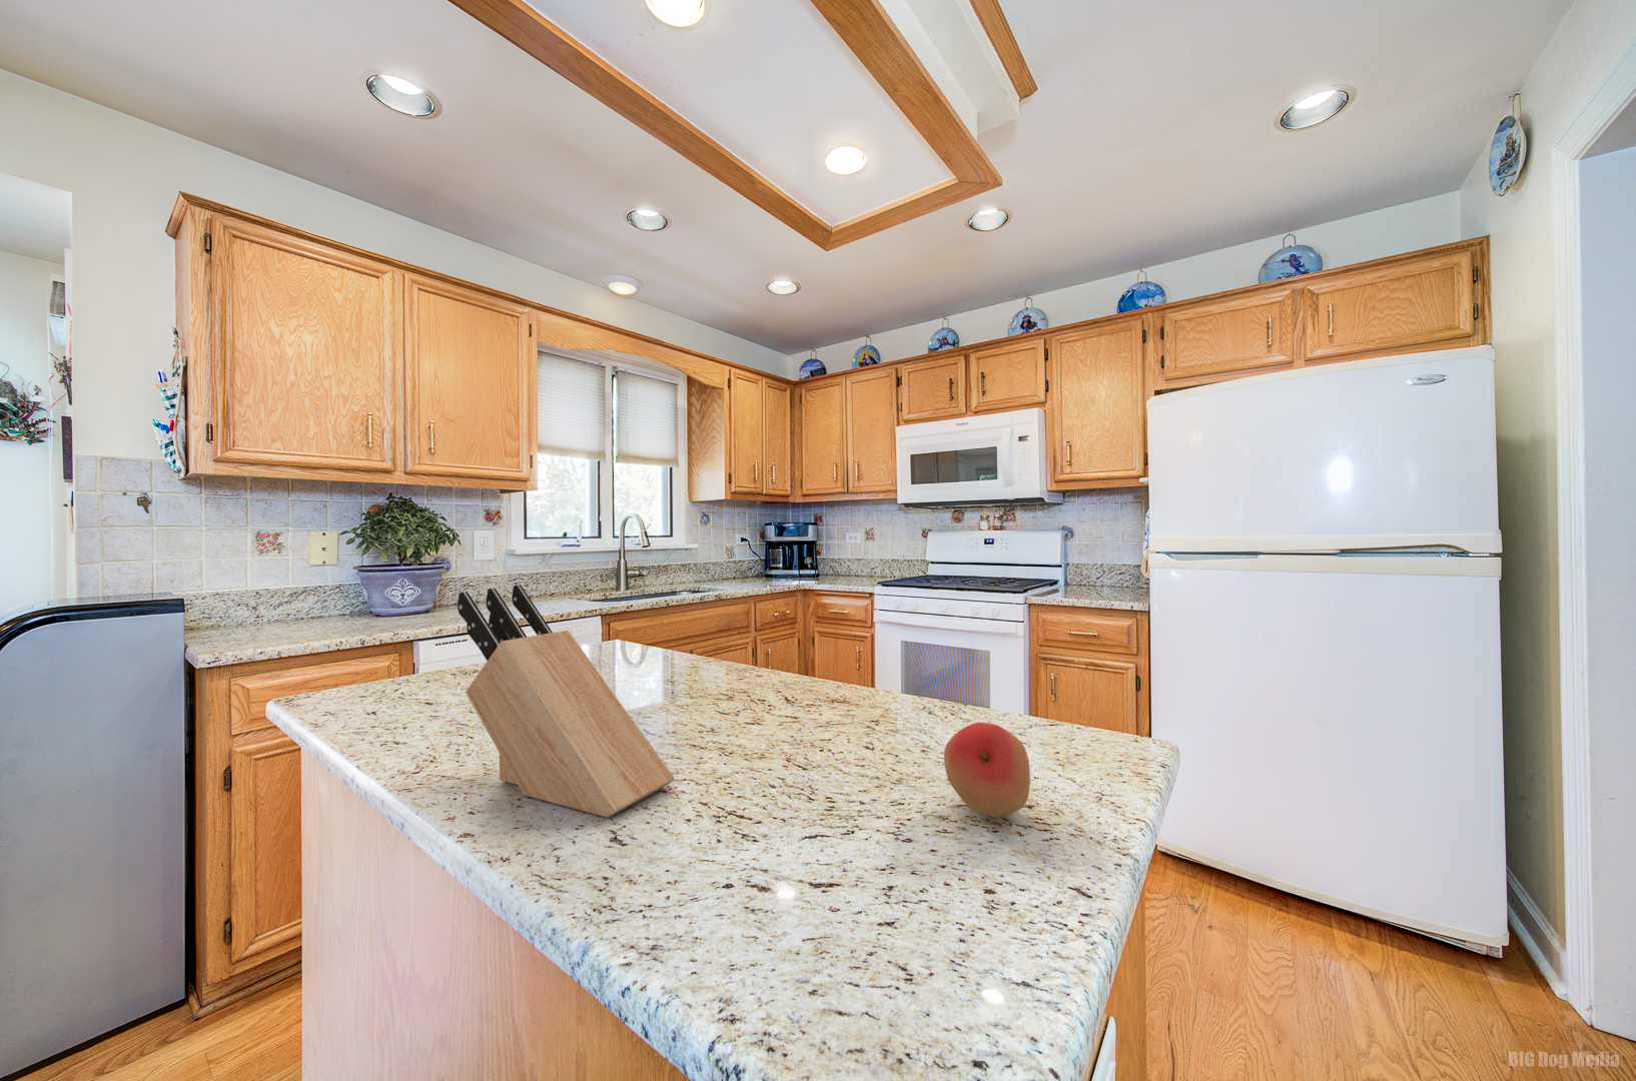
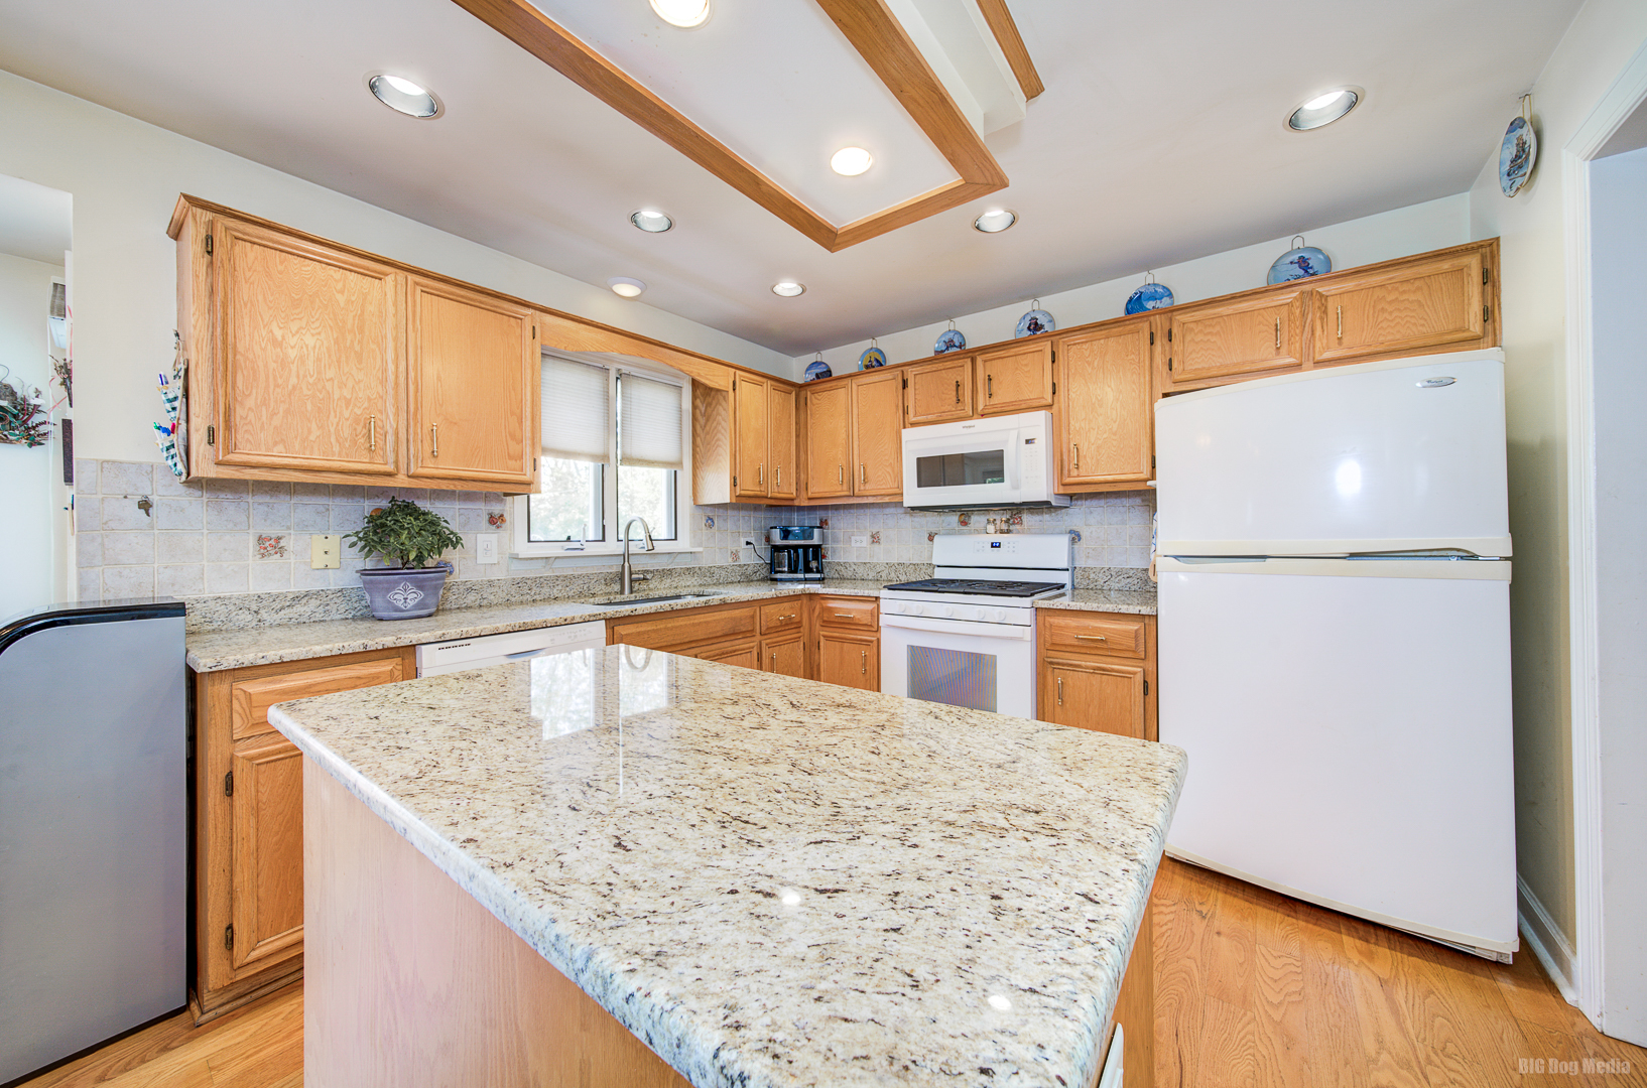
- knife block (555, 684)
- fruit (986, 767)
